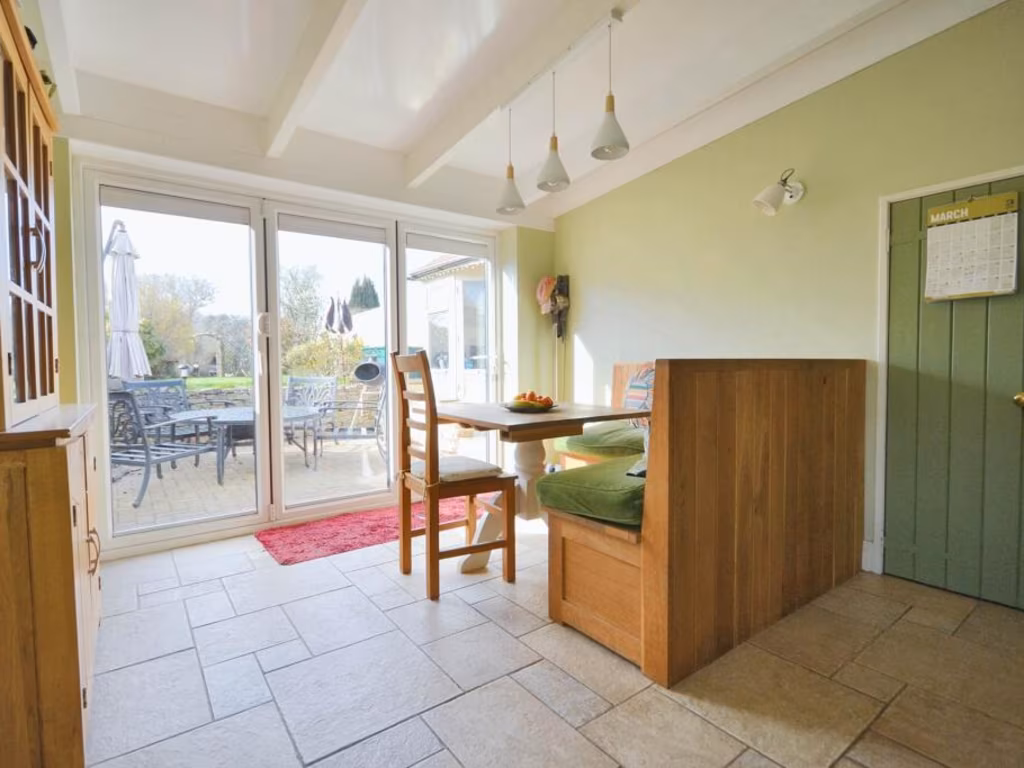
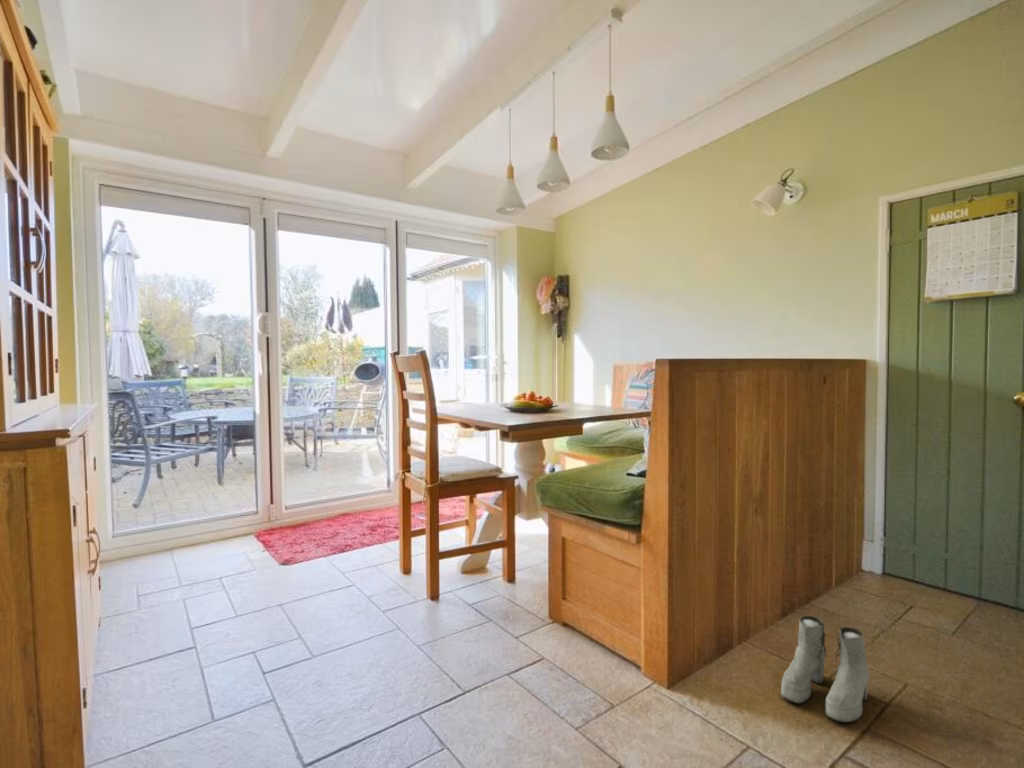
+ boots (823, 663)
